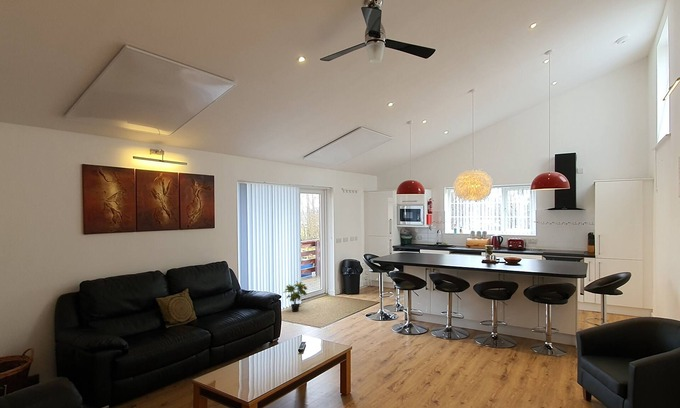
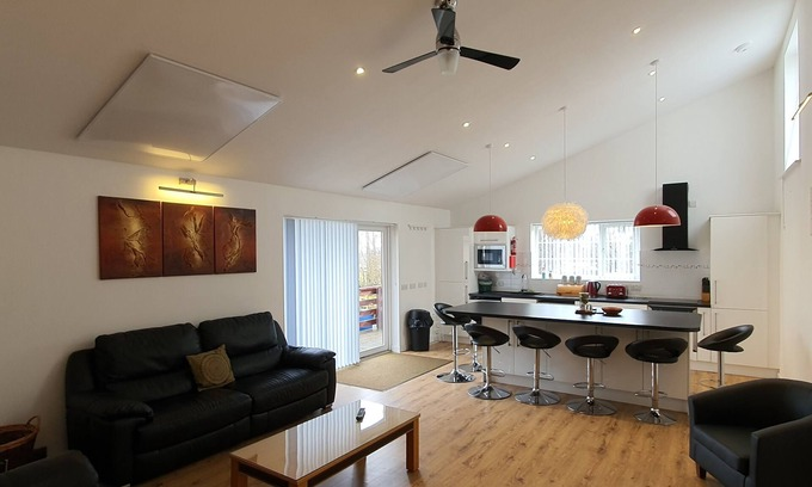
- potted plant (296, 296)
